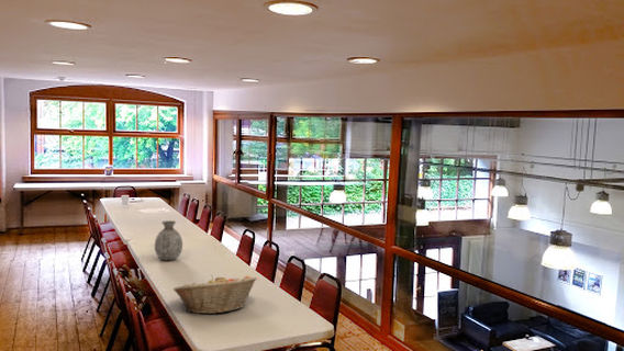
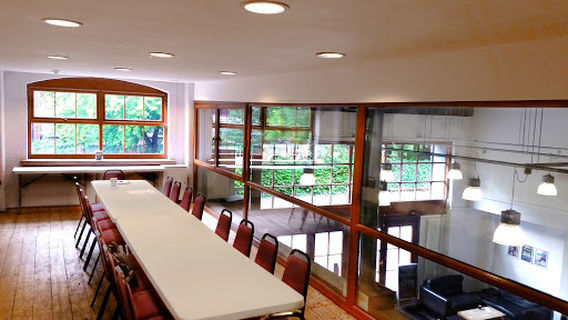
- fruit basket (215, 290)
- vase (168, 240)
